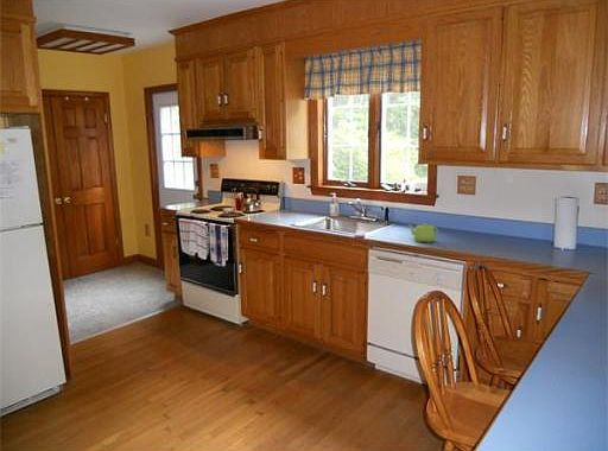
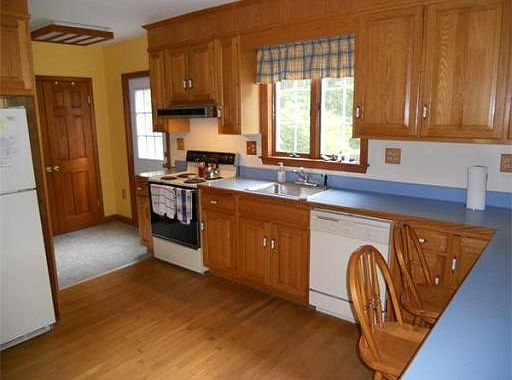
- teapot (422, 231)
